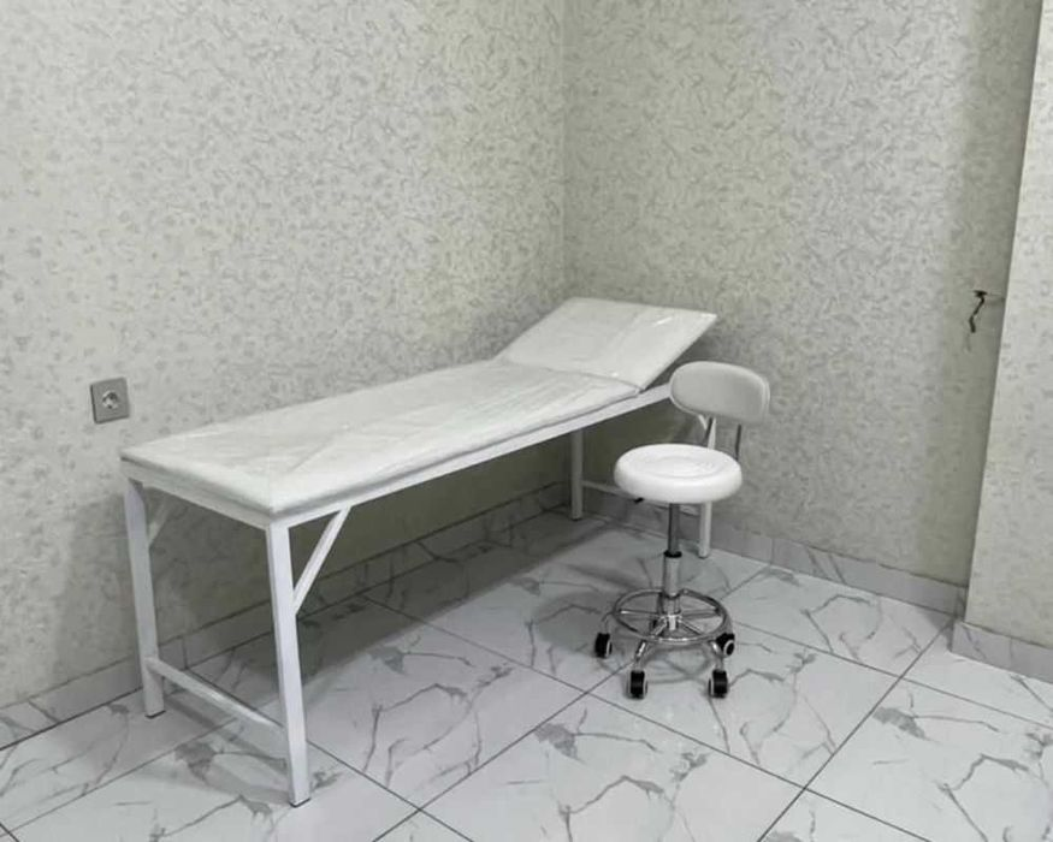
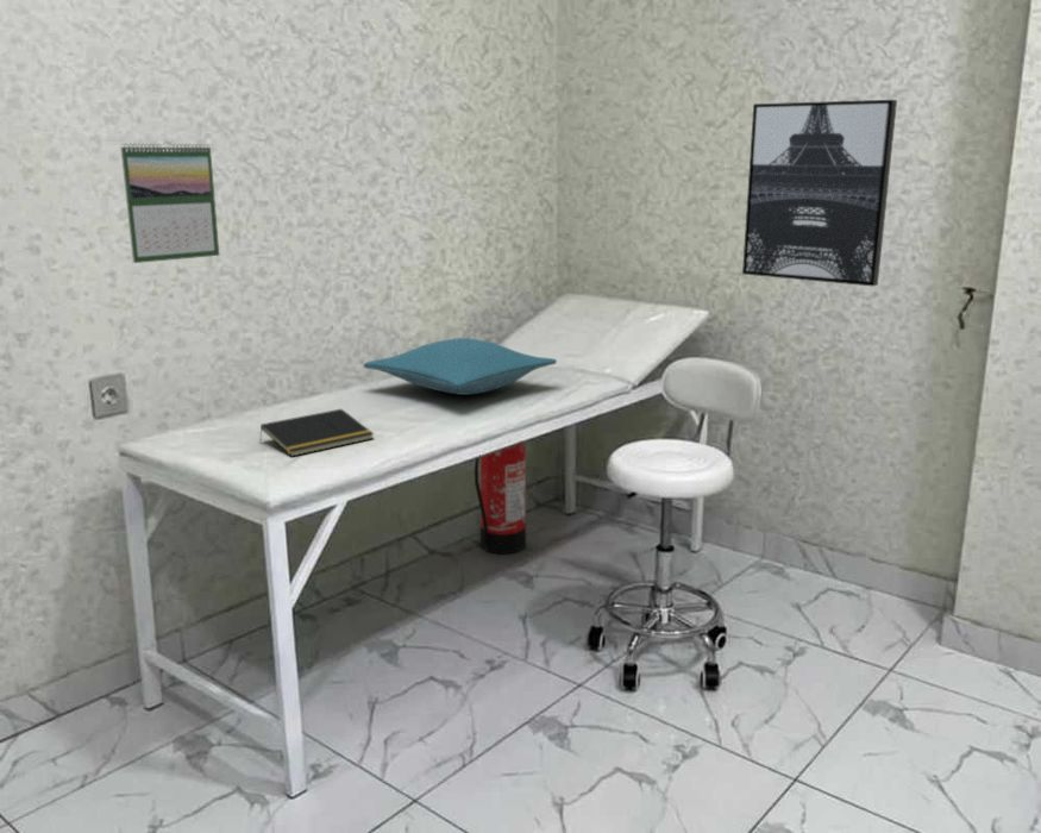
+ calendar (171, 201)
+ wall art (814, 193)
+ fire extinguisher (500, 483)
+ notepad (318, 431)
+ pillow (460, 365)
